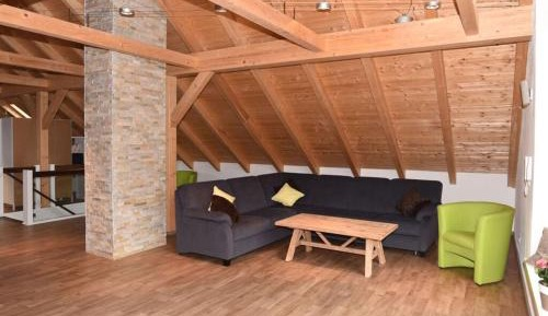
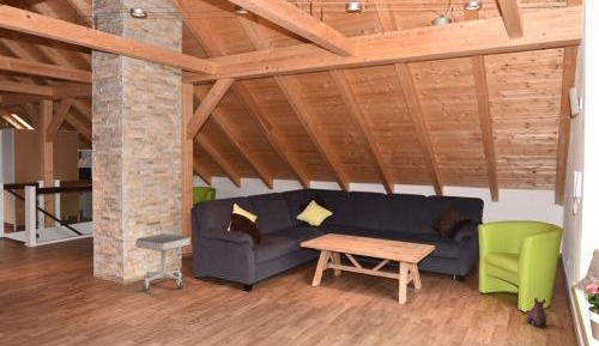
+ plush toy (538, 311)
+ stool (163, 261)
